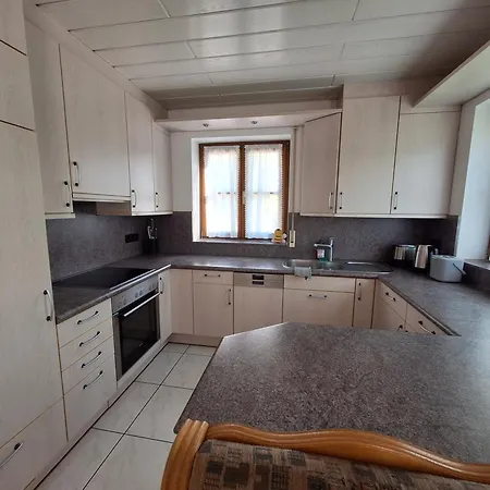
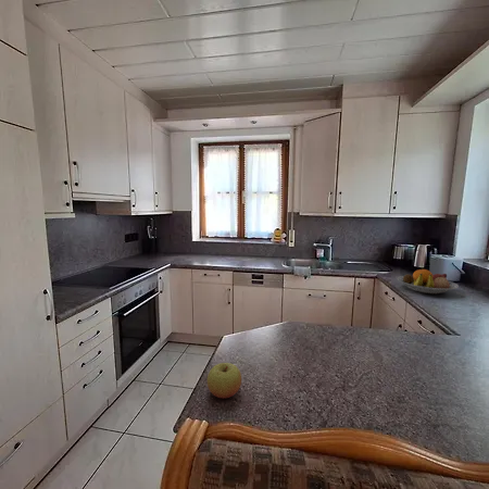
+ apple (224, 378)
+ fruit bowl (426, 279)
